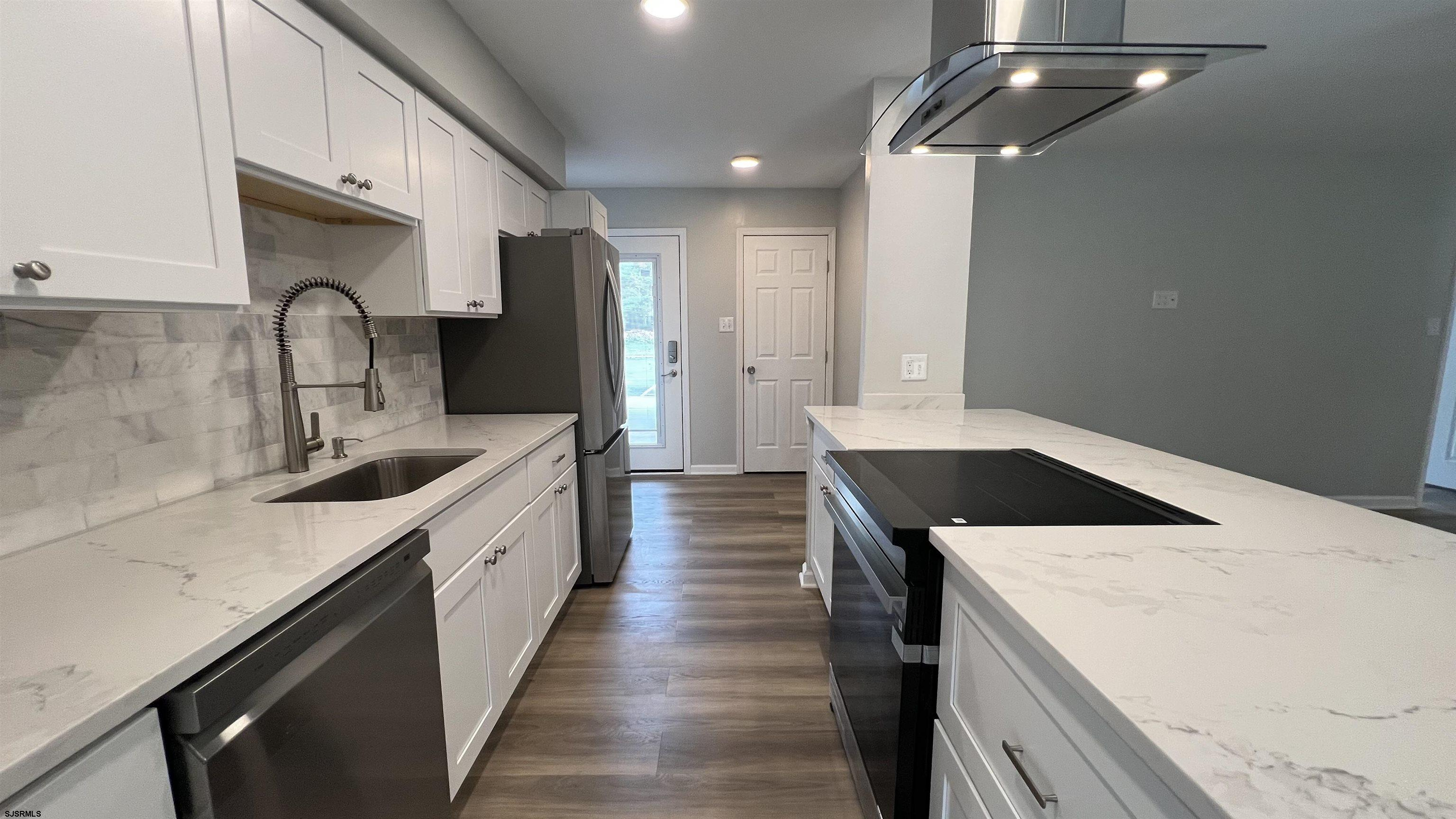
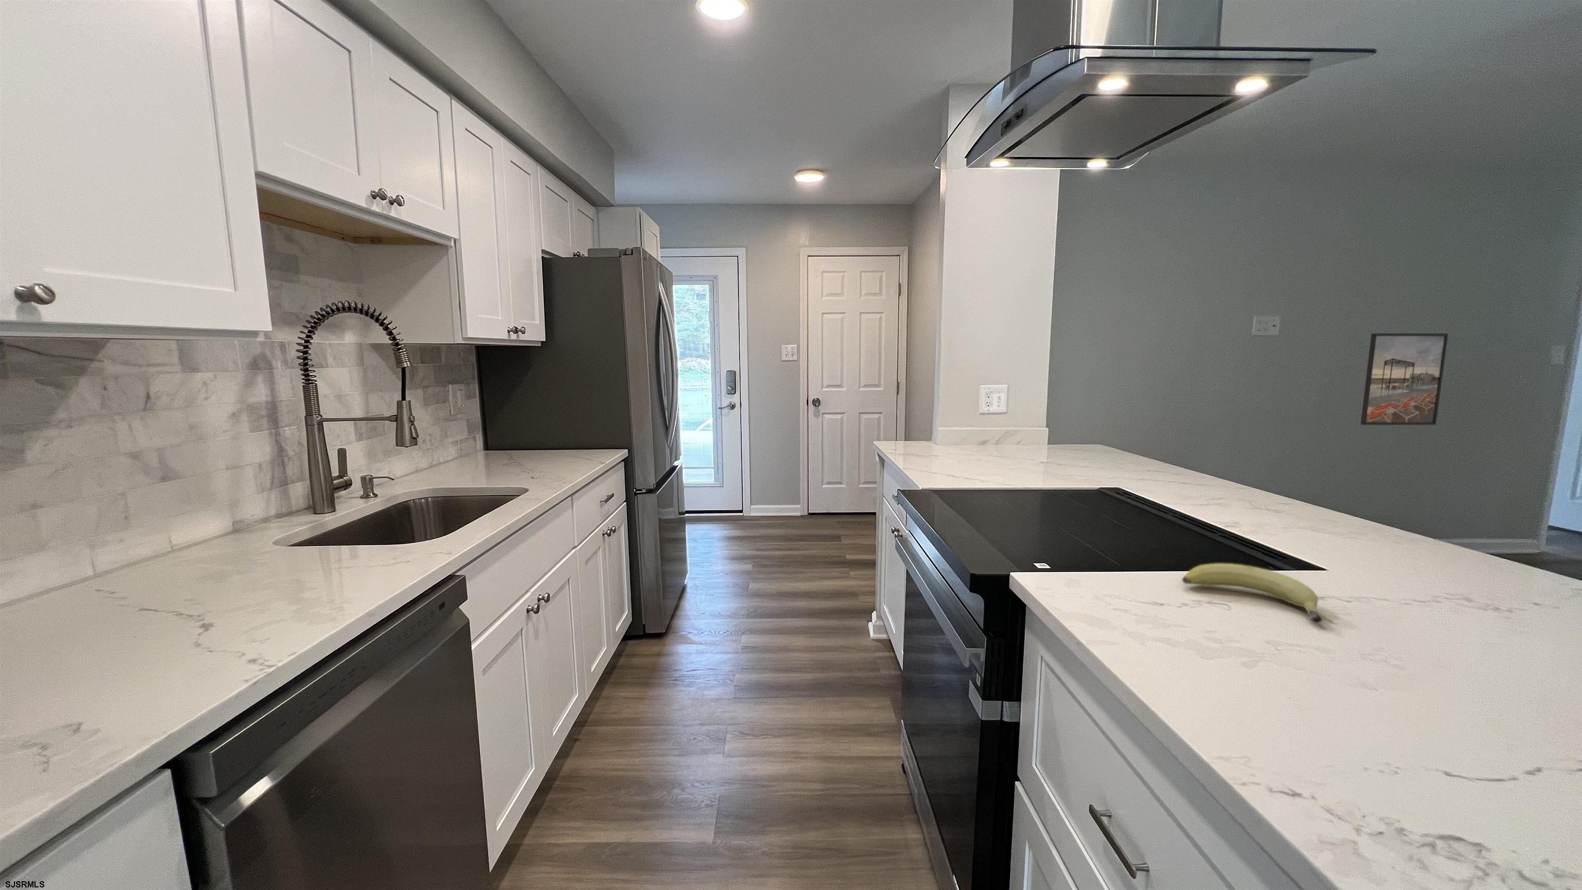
+ fruit (1257, 586)
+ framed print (1404, 379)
